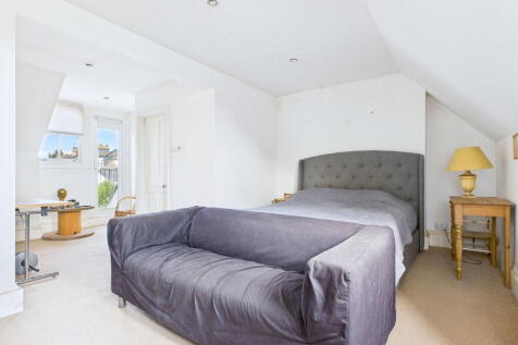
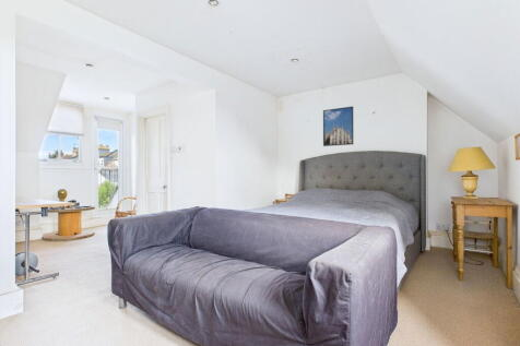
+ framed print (338, 127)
